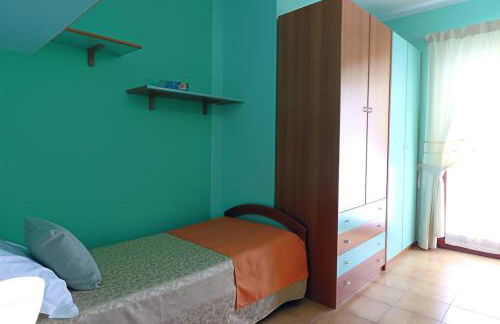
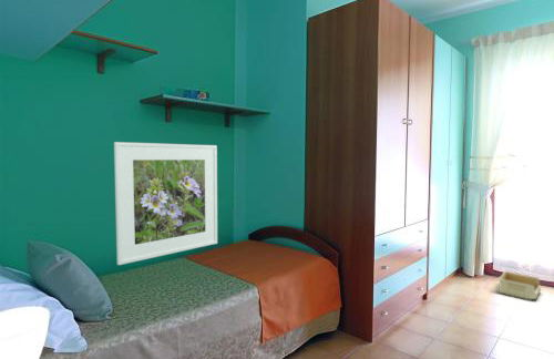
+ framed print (172, 198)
+ storage bin (520, 285)
